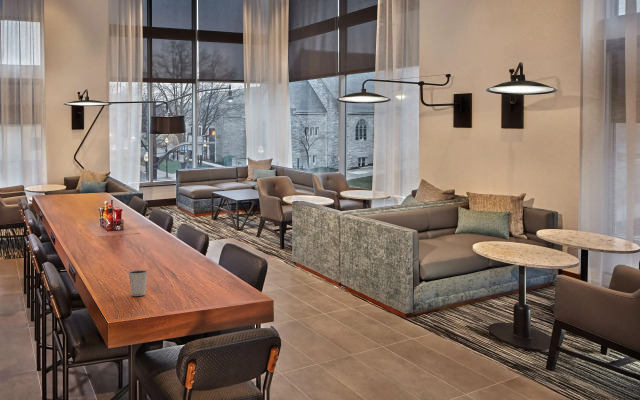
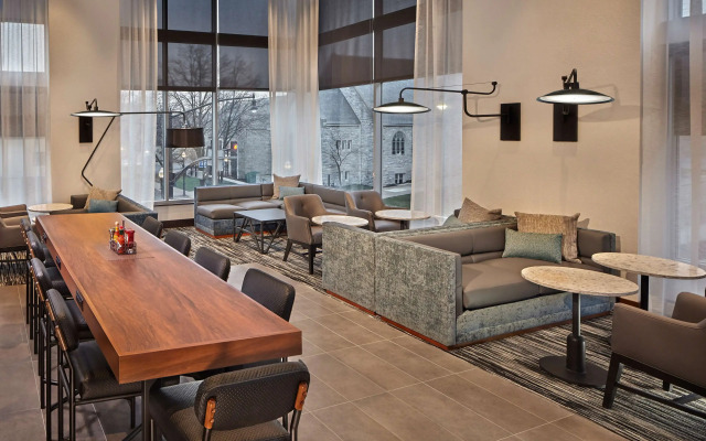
- dixie cup (138, 283)
